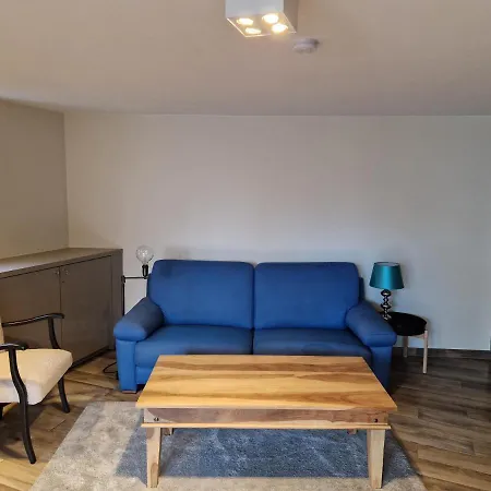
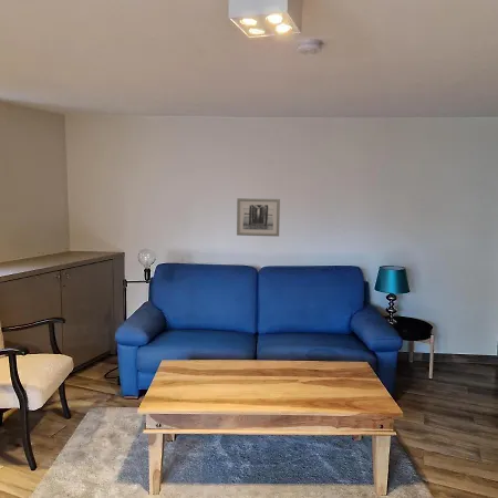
+ wall art (258, 217)
